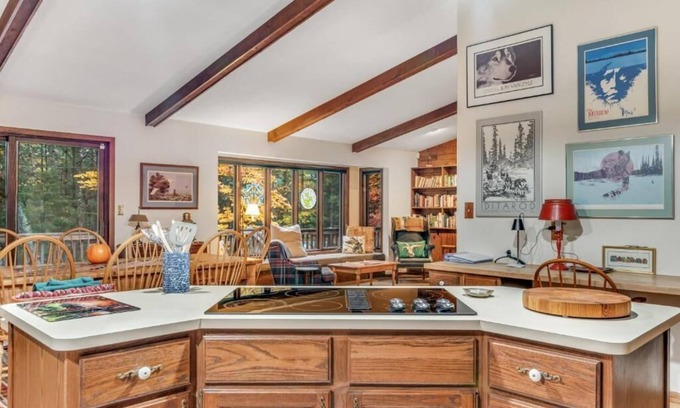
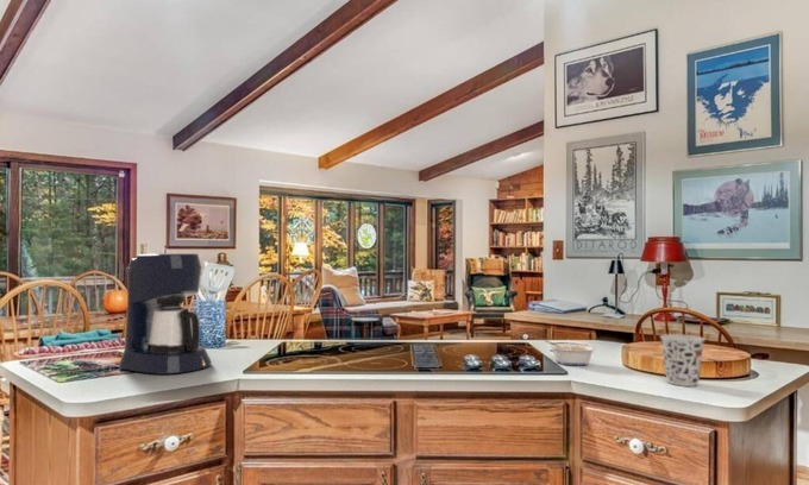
+ coffee maker (168, 309)
+ cup (682, 359)
+ legume (570, 353)
